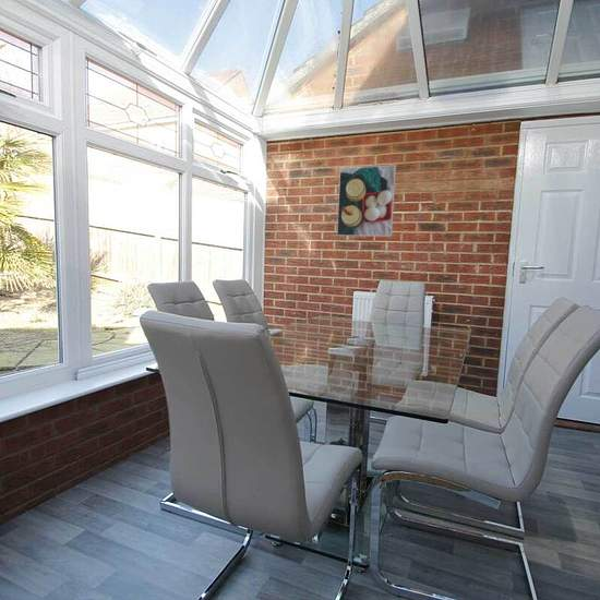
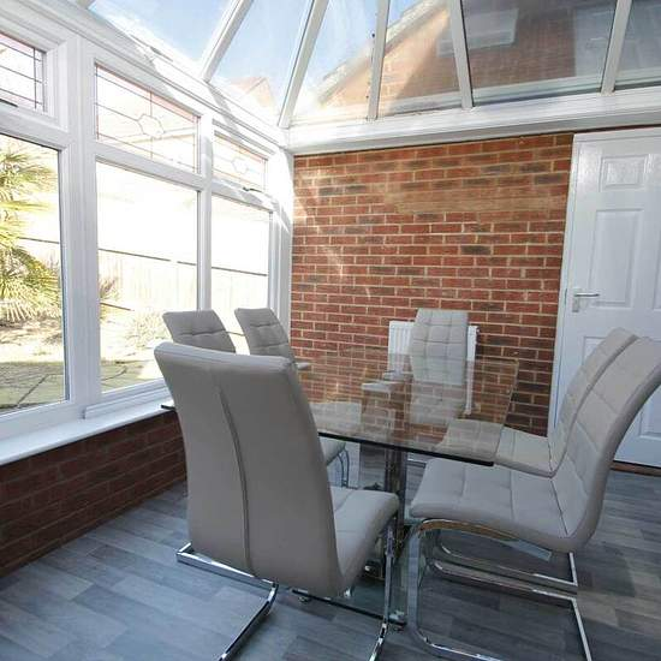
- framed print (365, 201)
